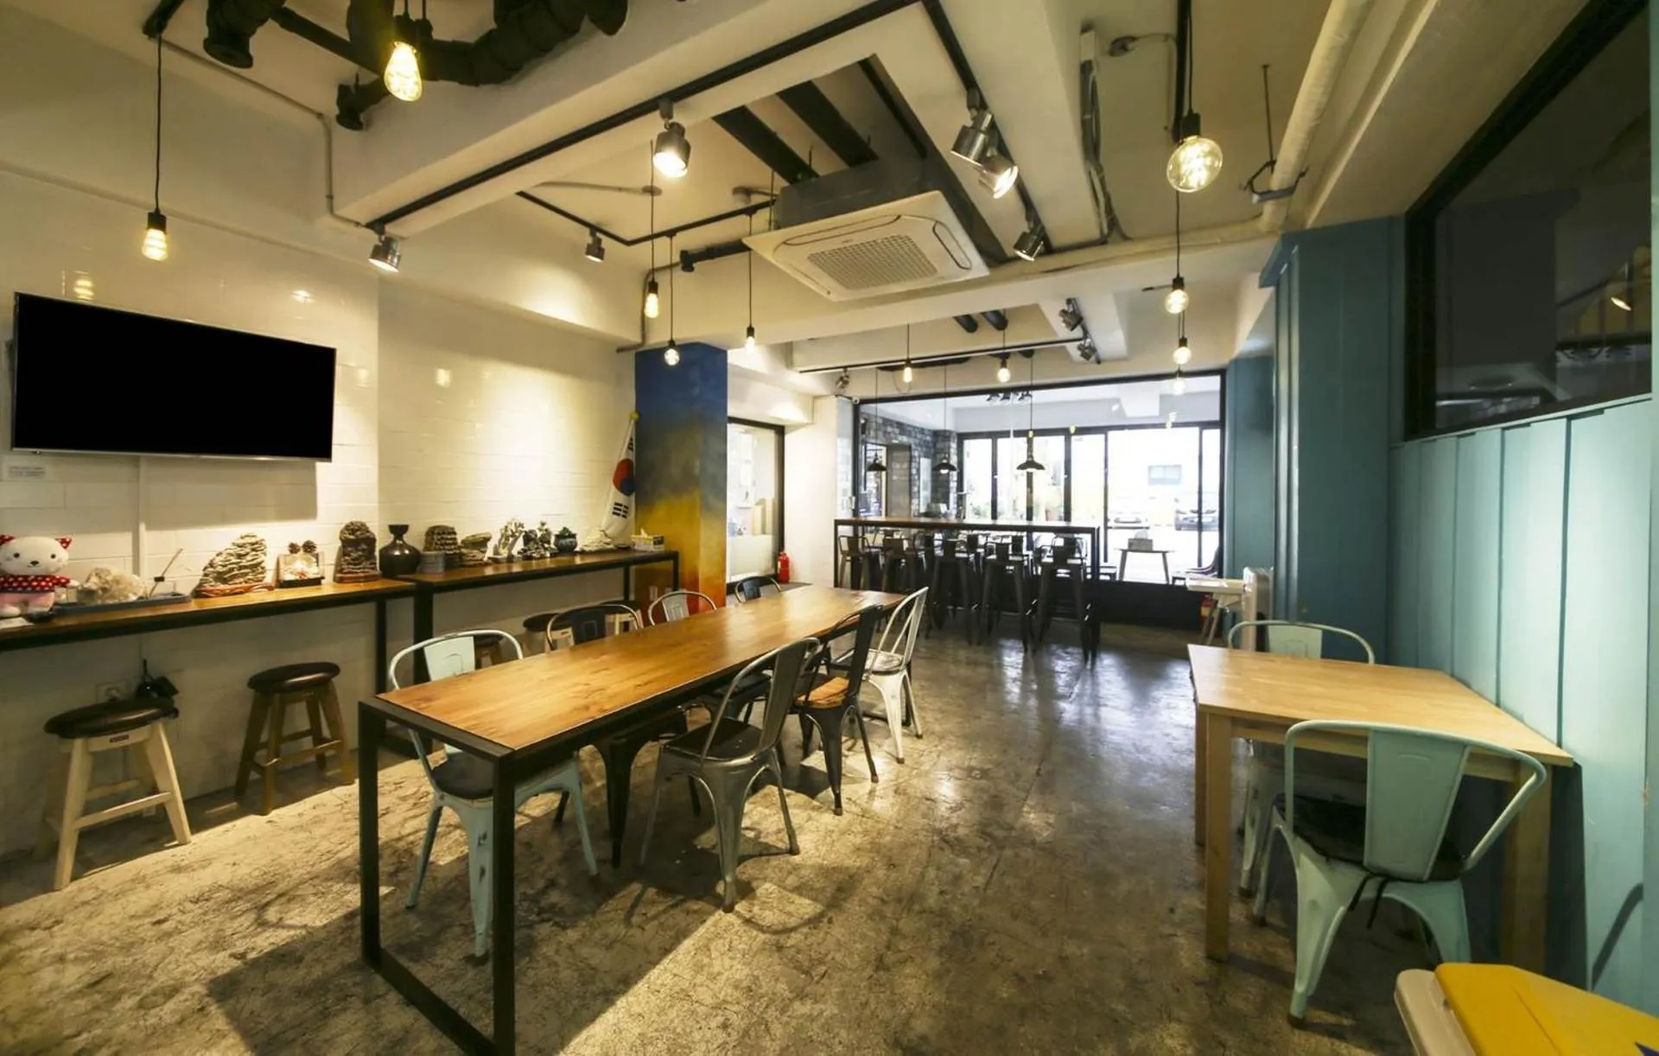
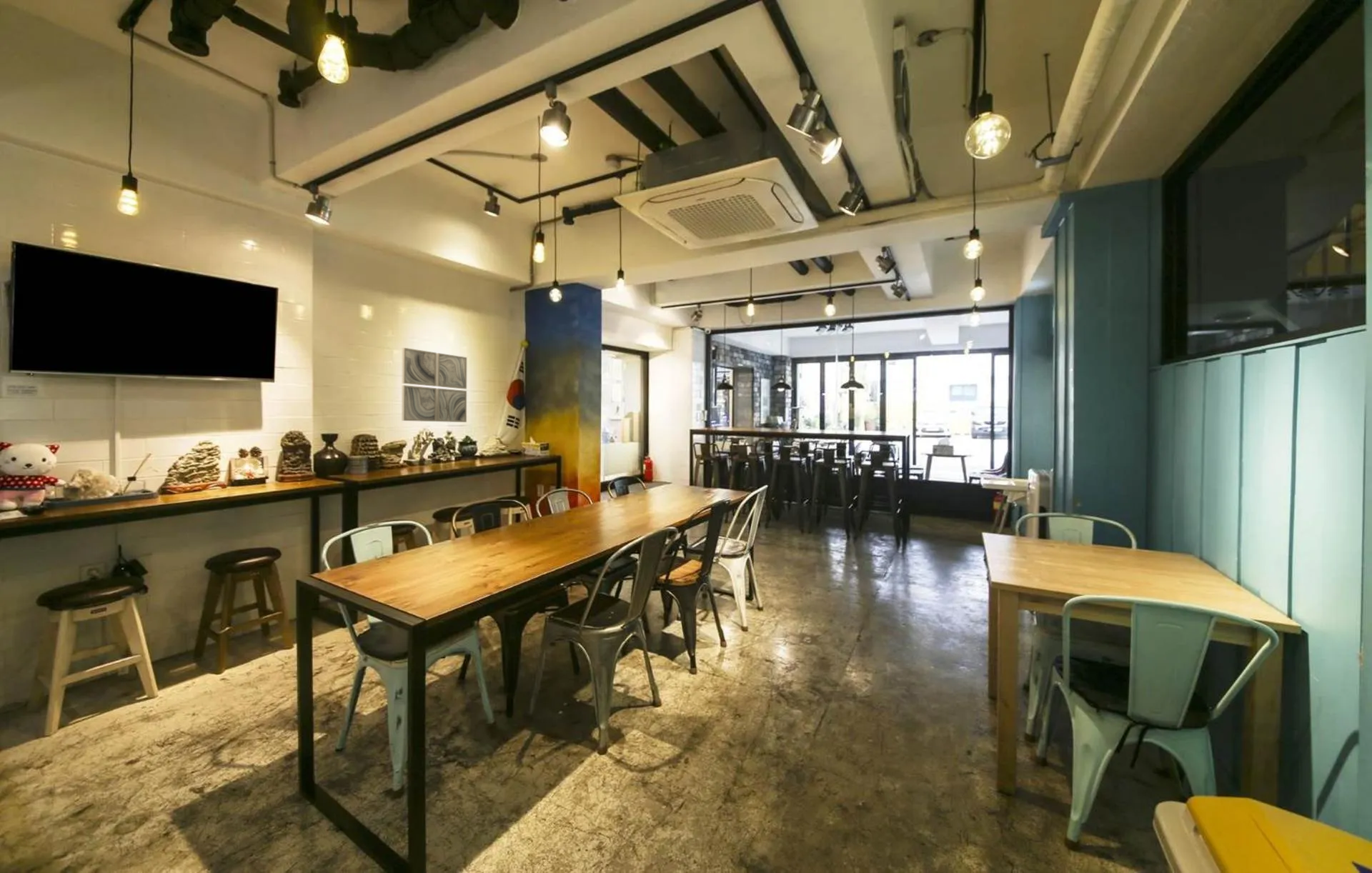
+ wall art (436, 388)
